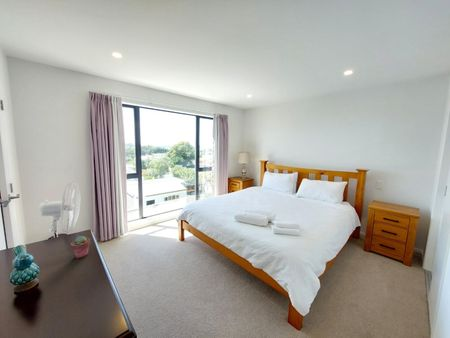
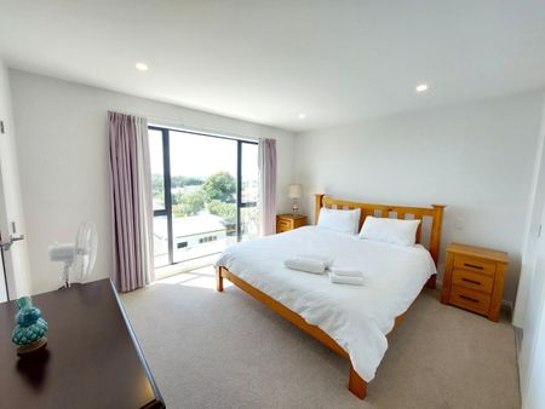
- potted succulent (80, 245)
